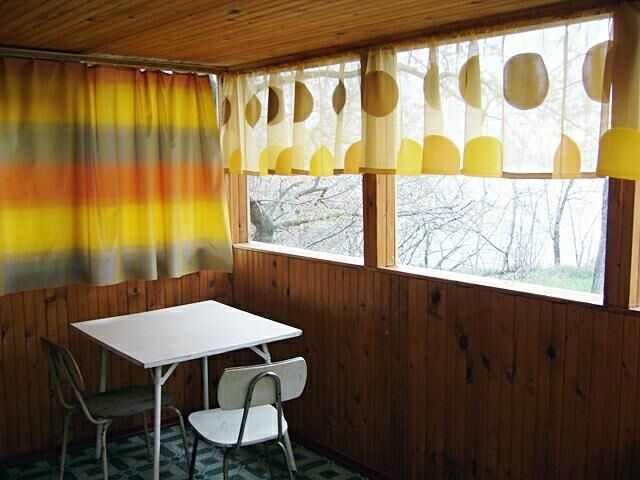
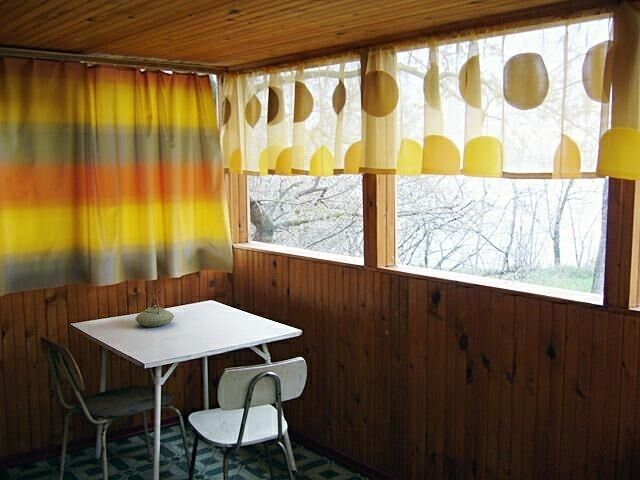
+ teapot (154, 309)
